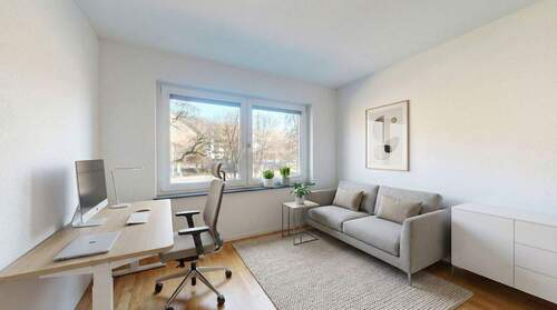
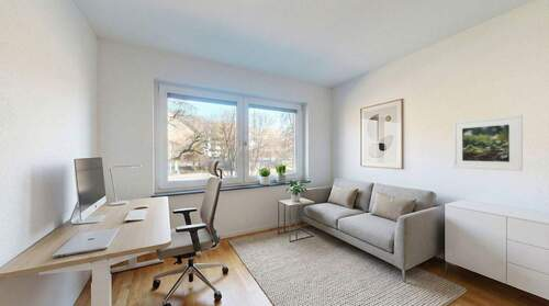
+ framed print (484, 144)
